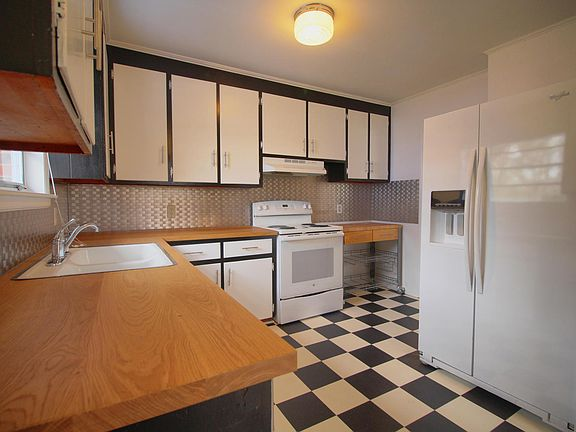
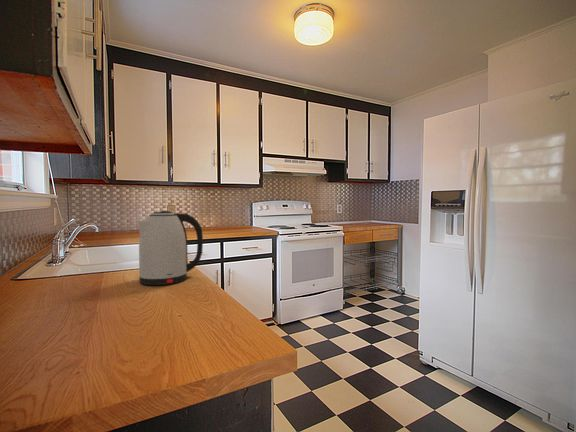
+ kettle (172, 244)
